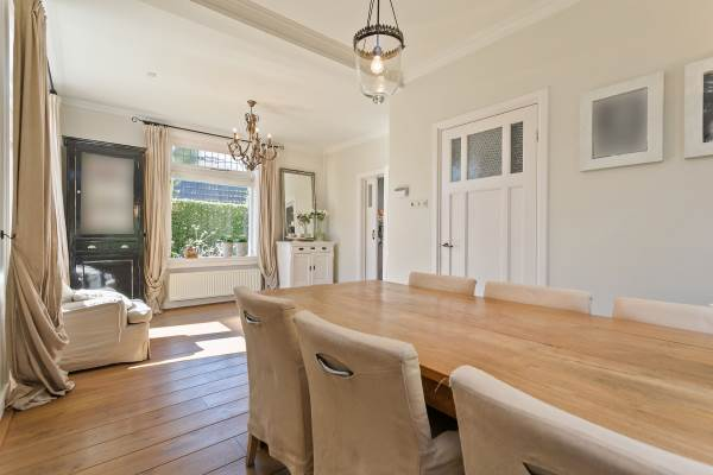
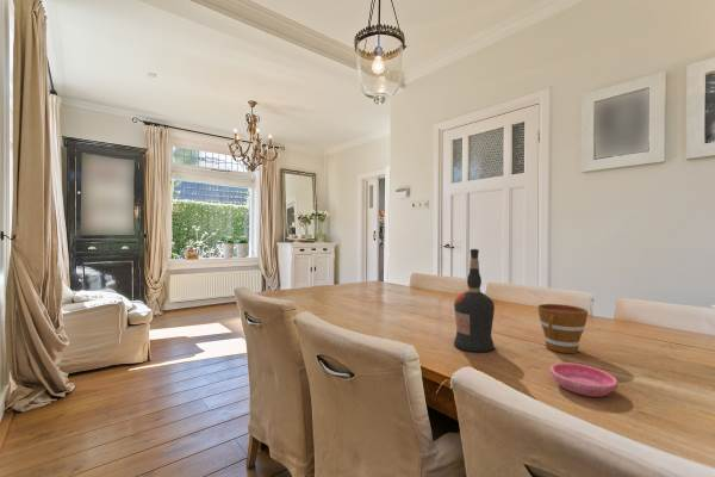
+ liquor bottle (473, 297)
+ cup (560, 328)
+ saucer (582, 379)
